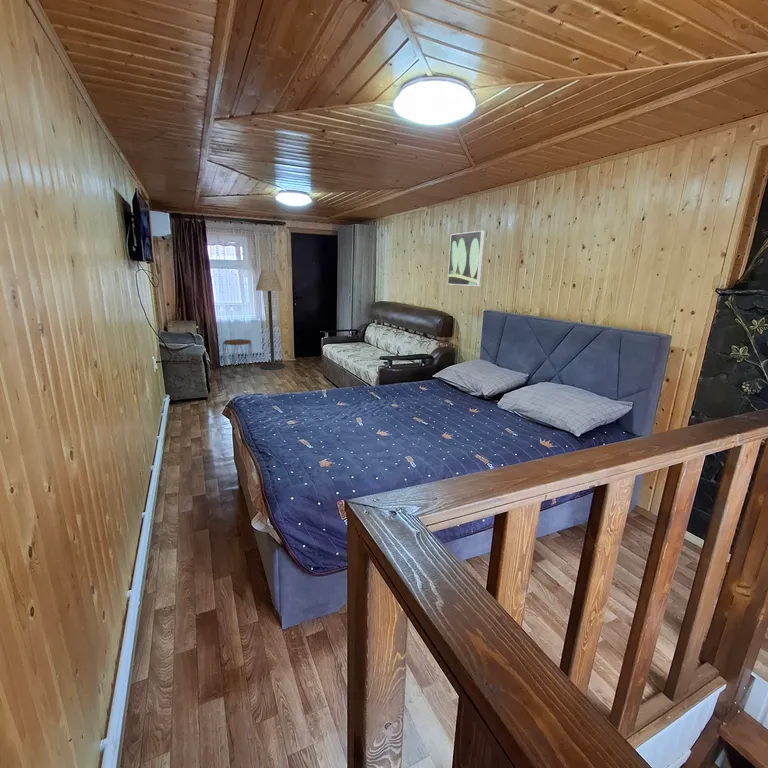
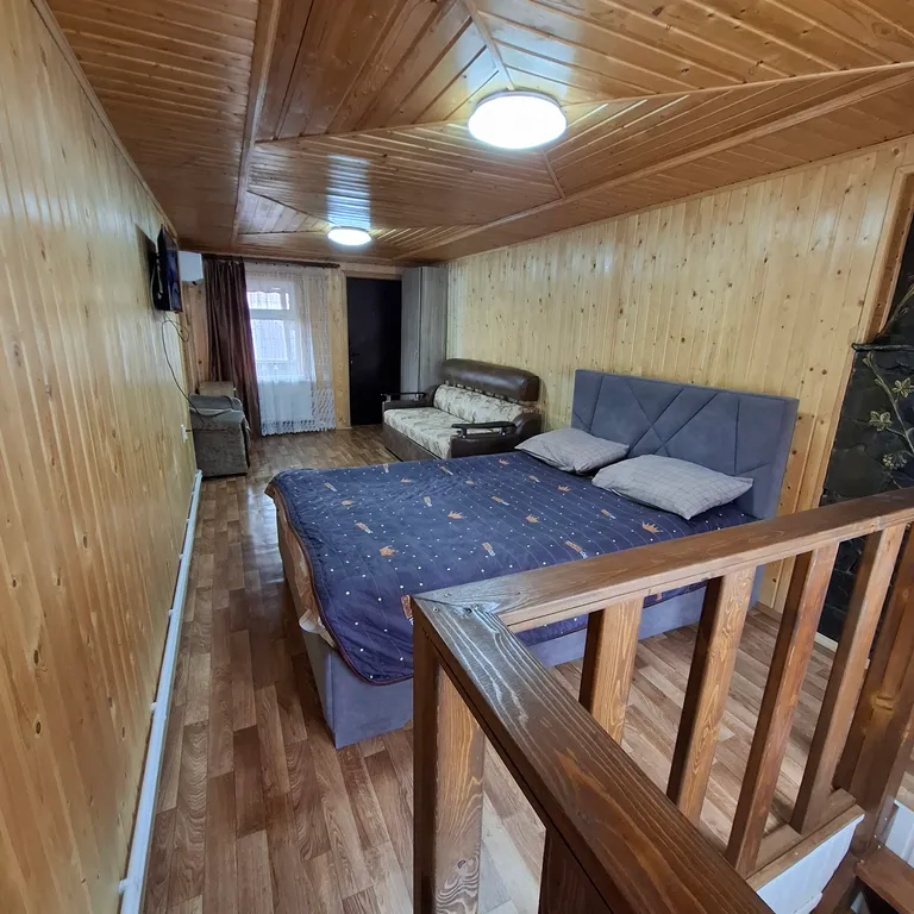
- side table (239, 358)
- floor lamp (270, 320)
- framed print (464, 259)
